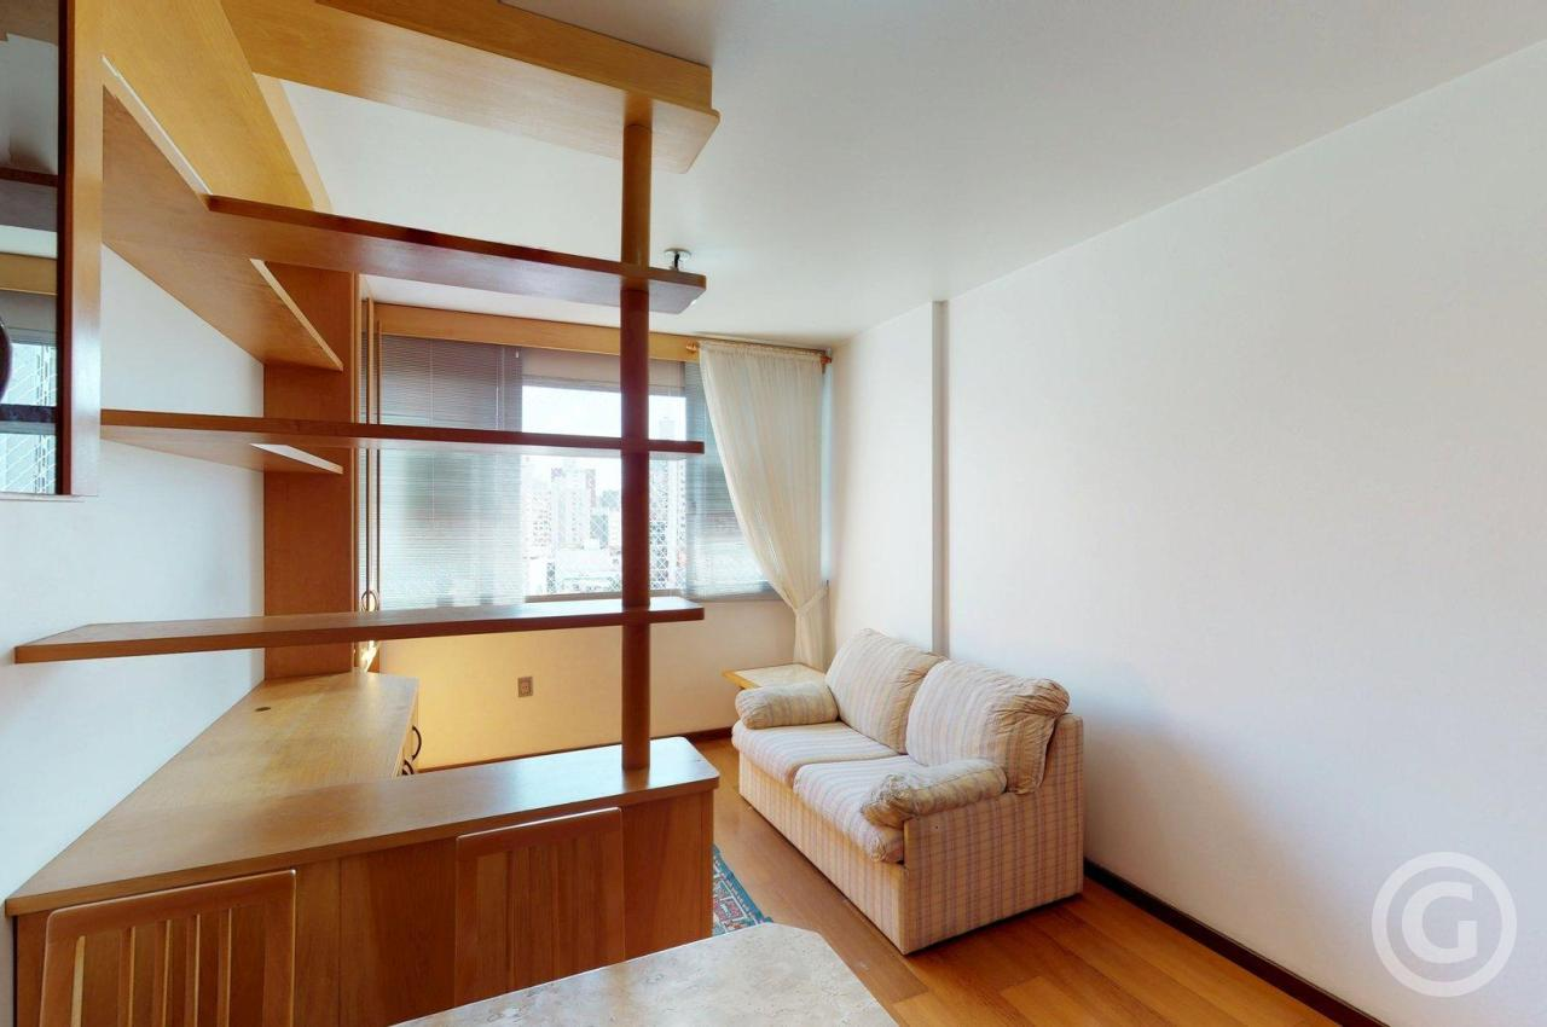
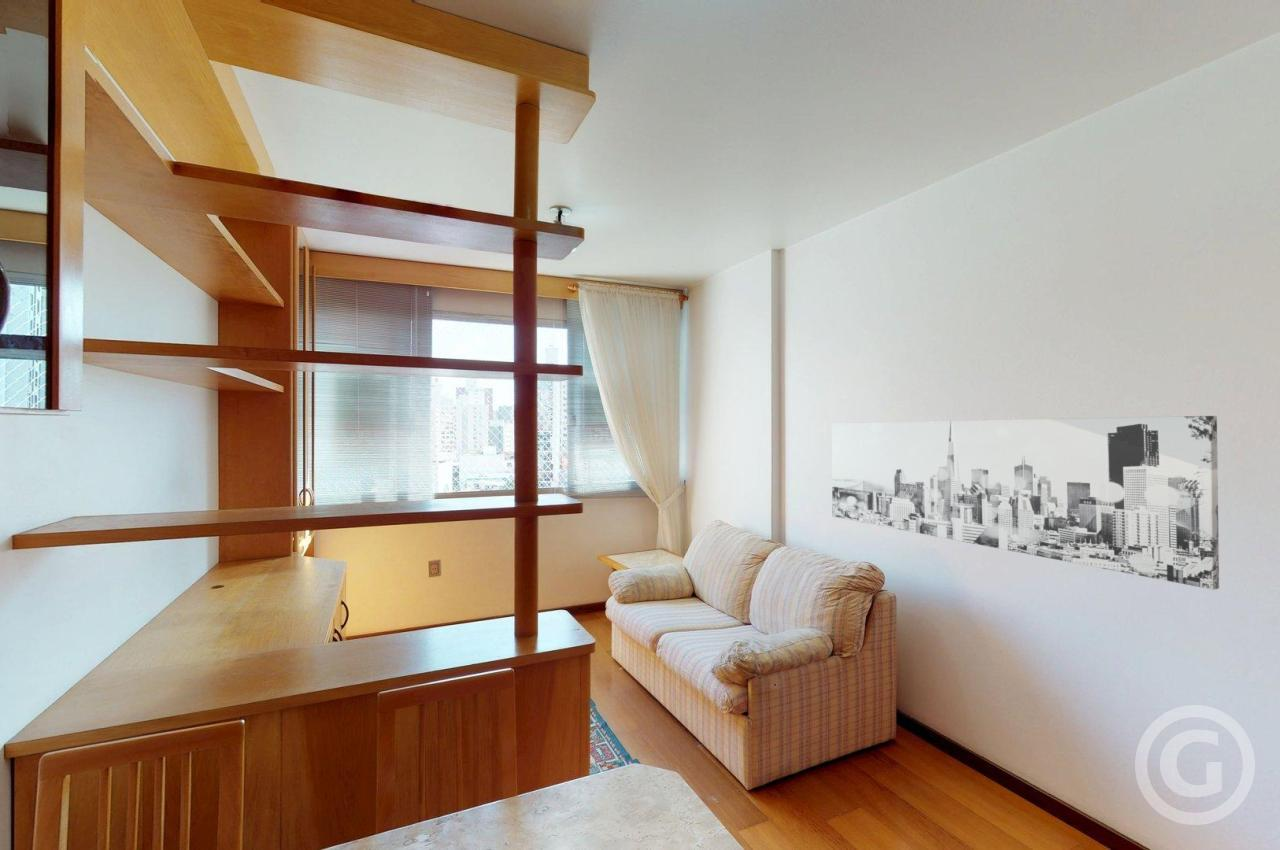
+ wall art (967, 481)
